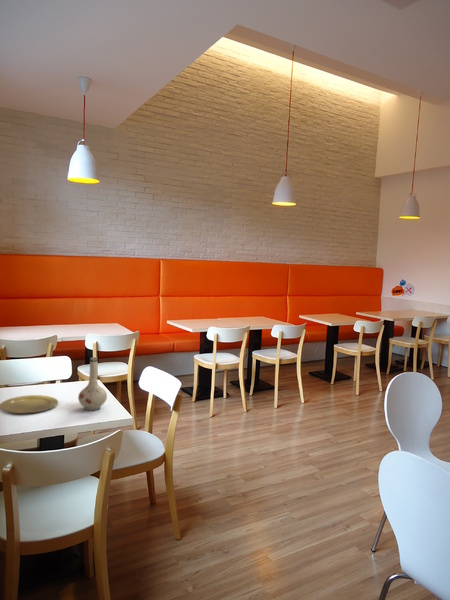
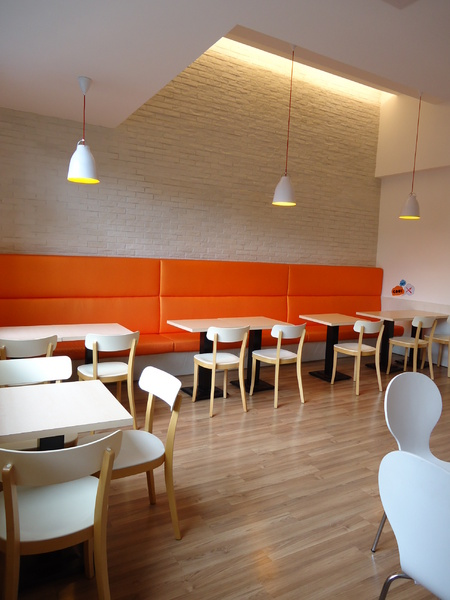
- vase (93, 383)
- plate (29, 404)
